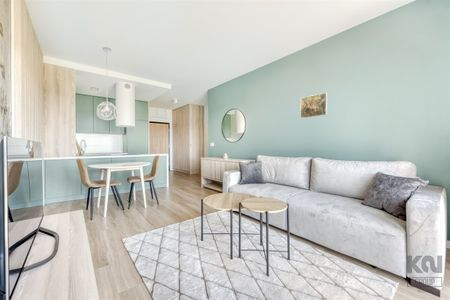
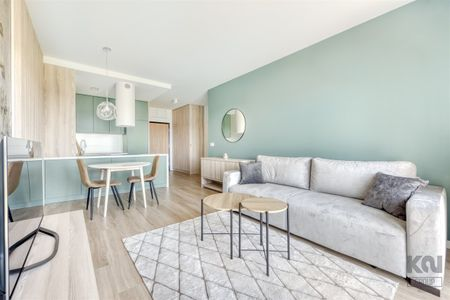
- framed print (313, 106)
